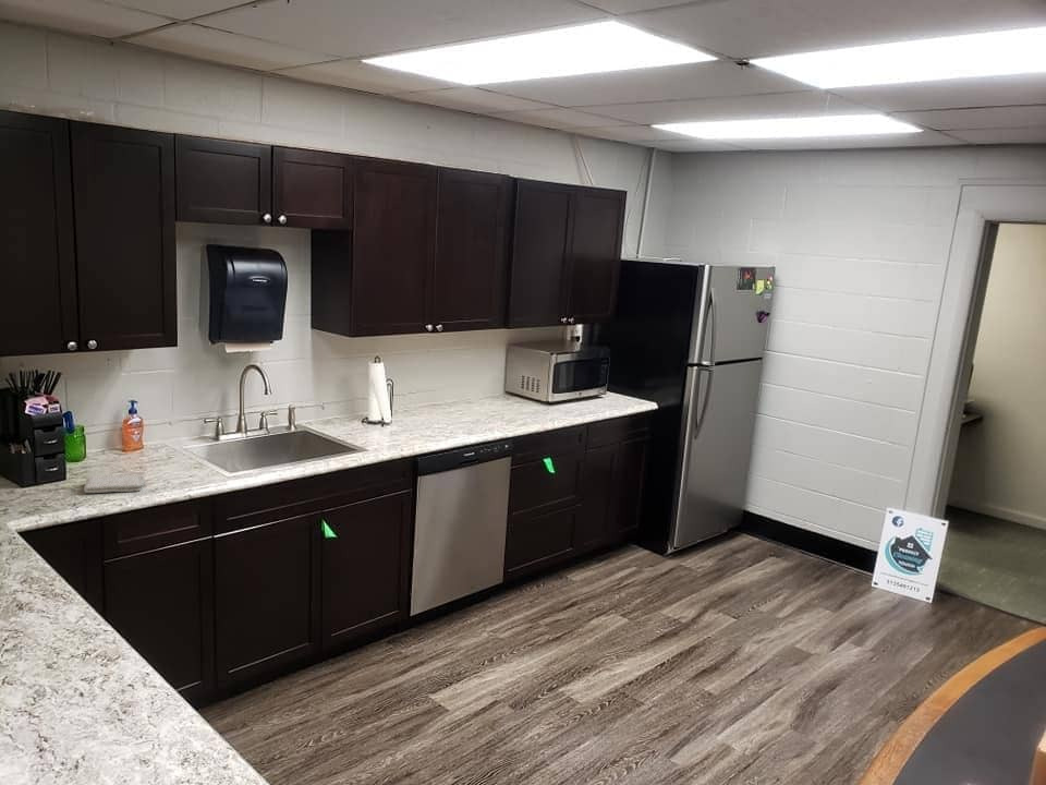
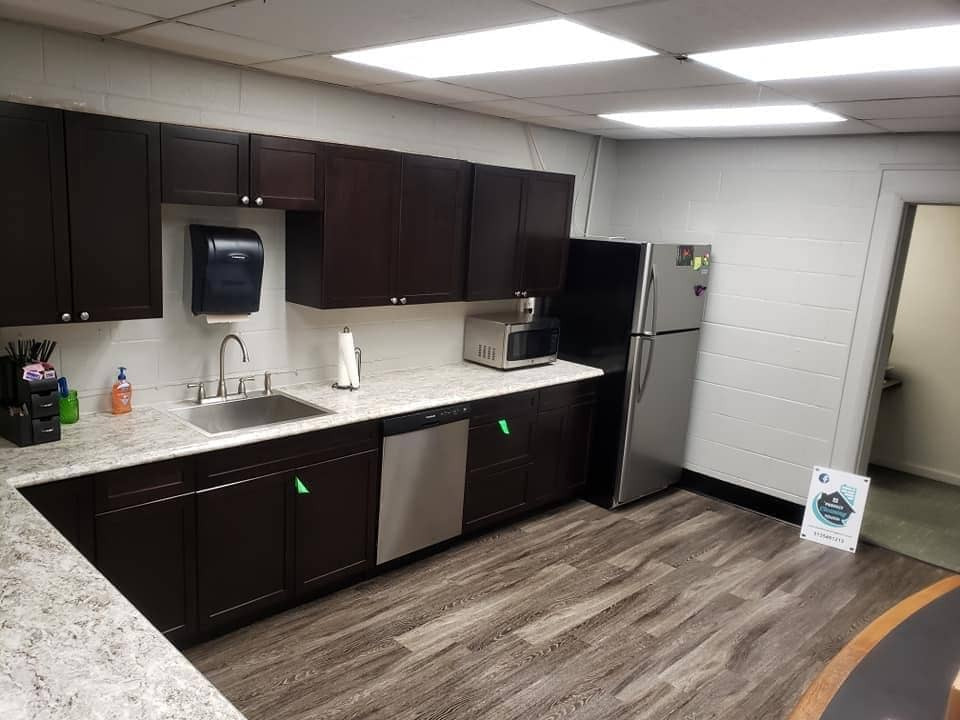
- washcloth (114, 483)
